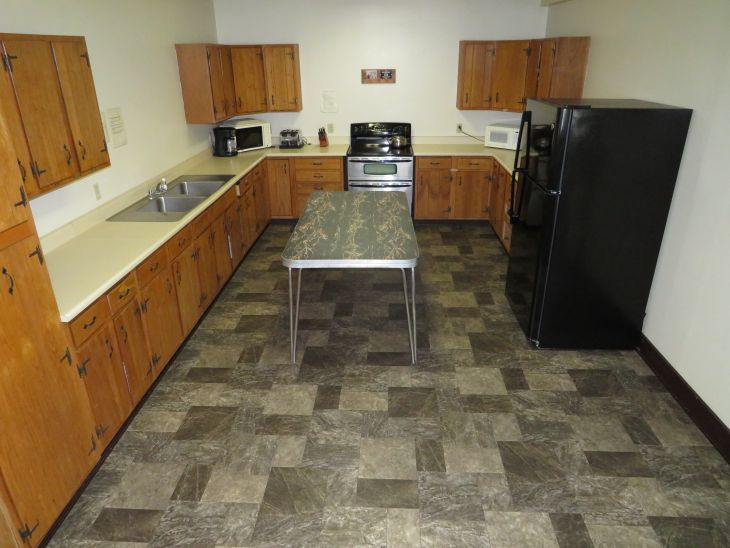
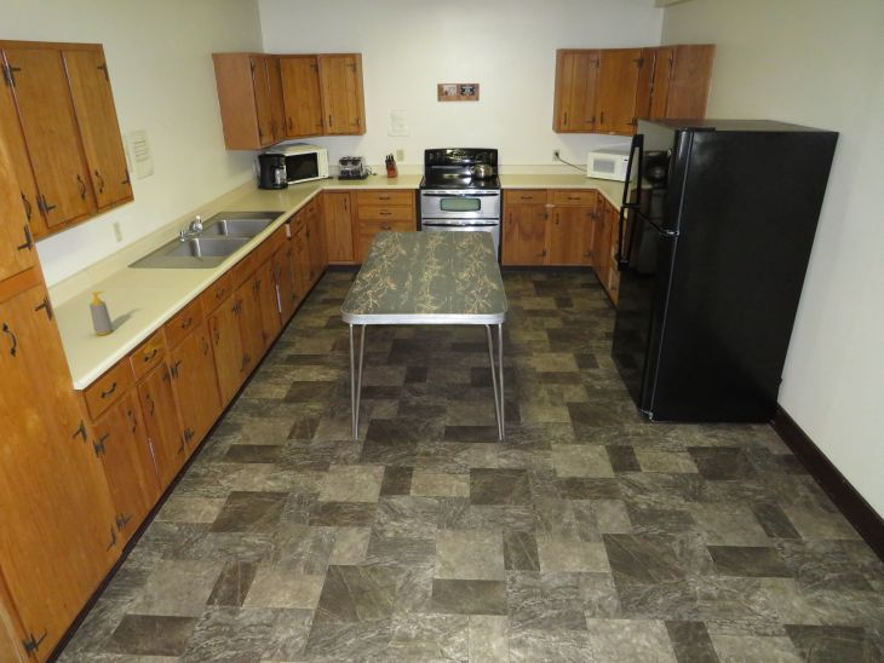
+ soap bottle (99, 312)
